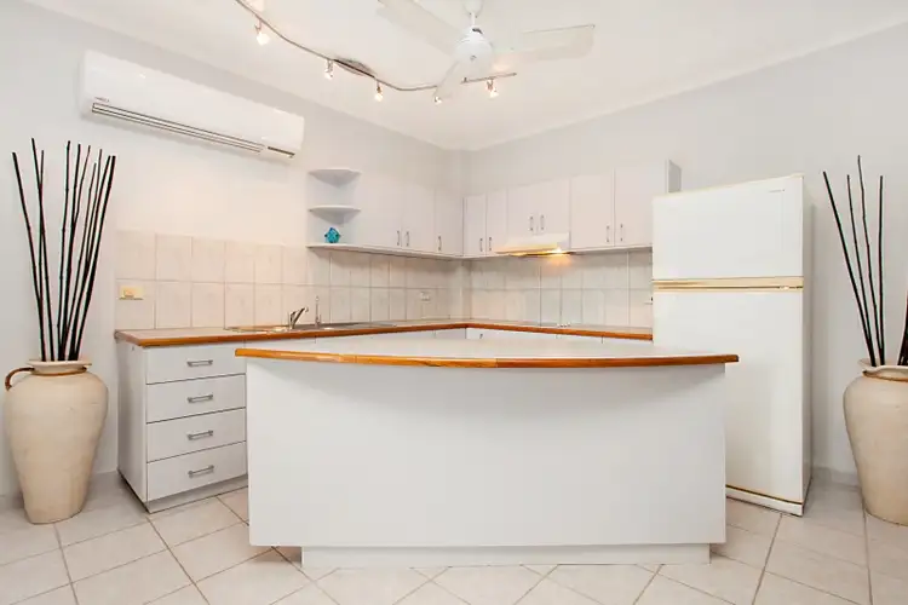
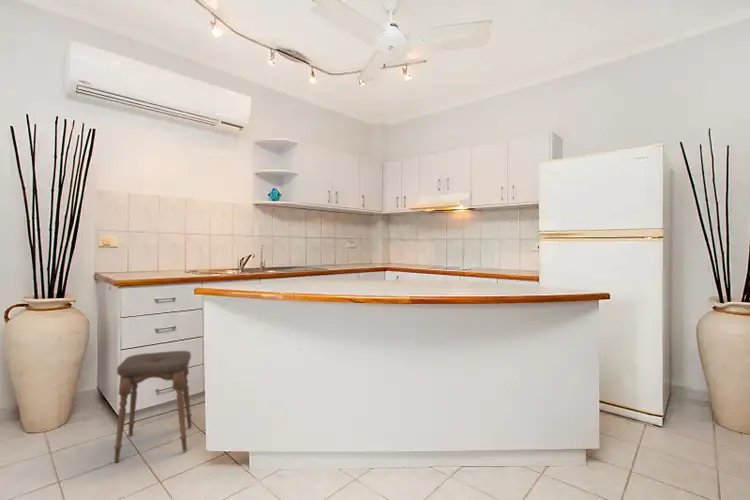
+ stool (136, 399)
